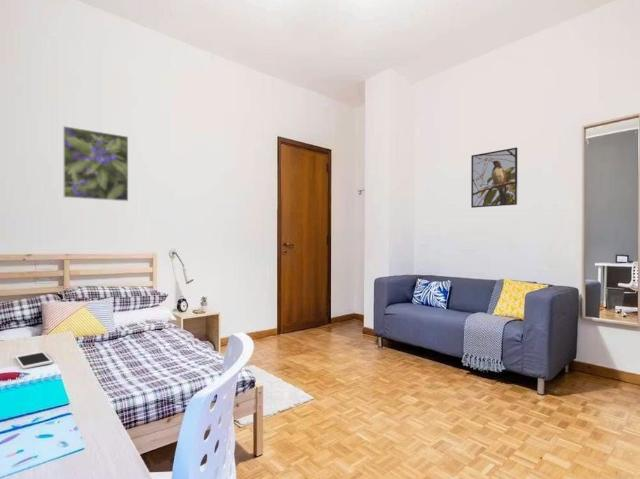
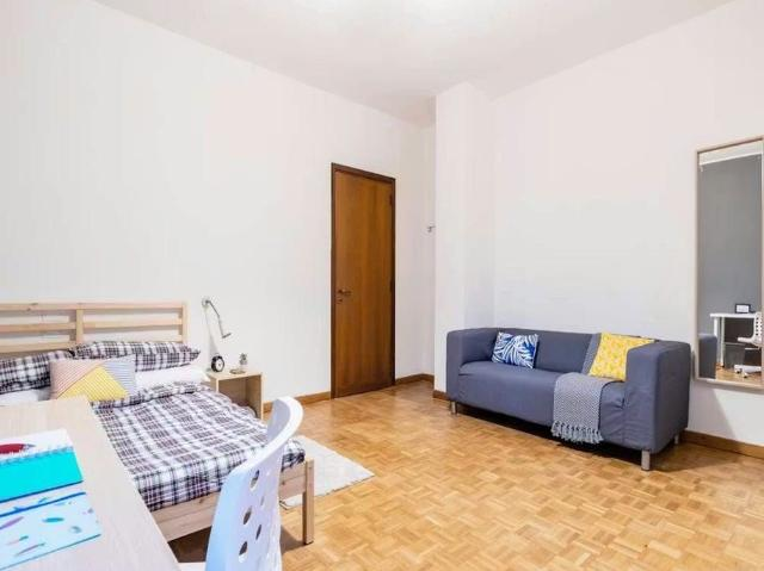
- cell phone (33, 359)
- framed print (97, 165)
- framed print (493, 179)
